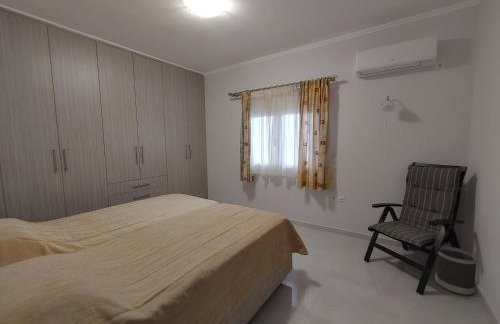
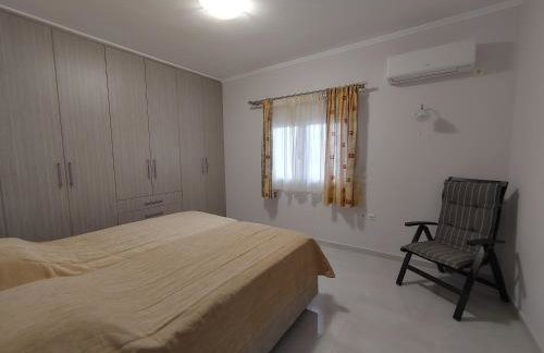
- wastebasket (455, 269)
